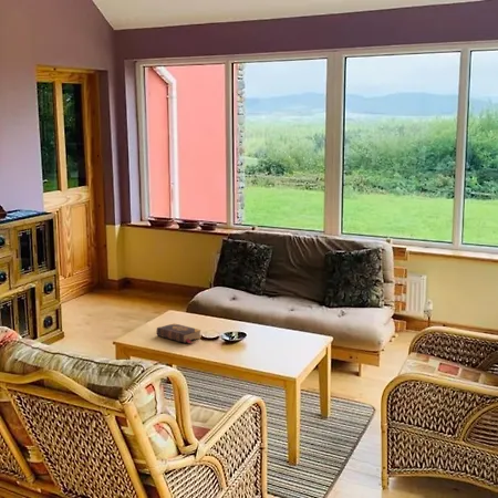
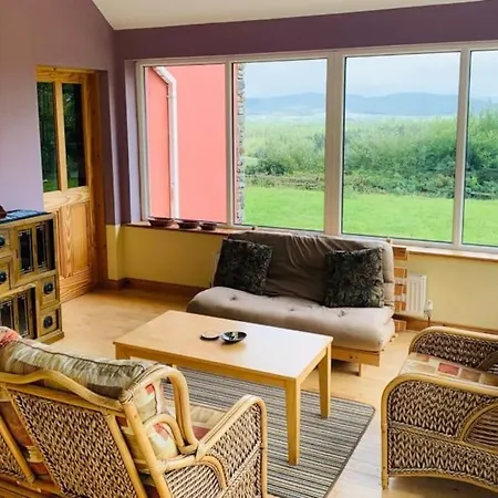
- book (180, 333)
